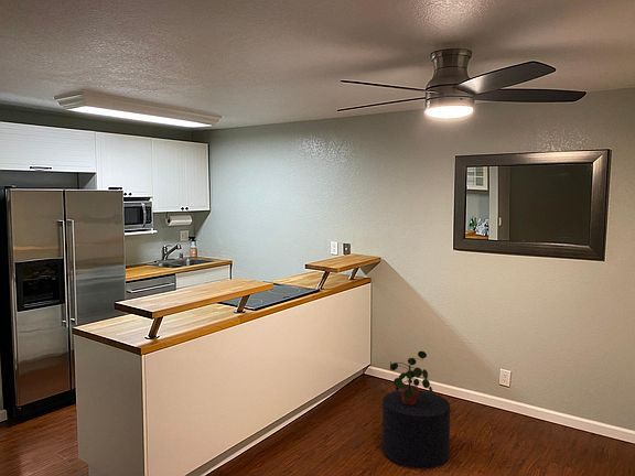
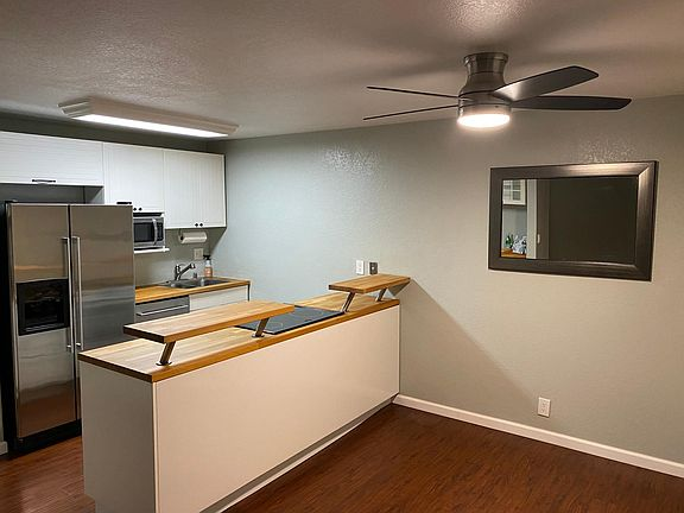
- stool (415, 426)
- potted plant (410, 376)
